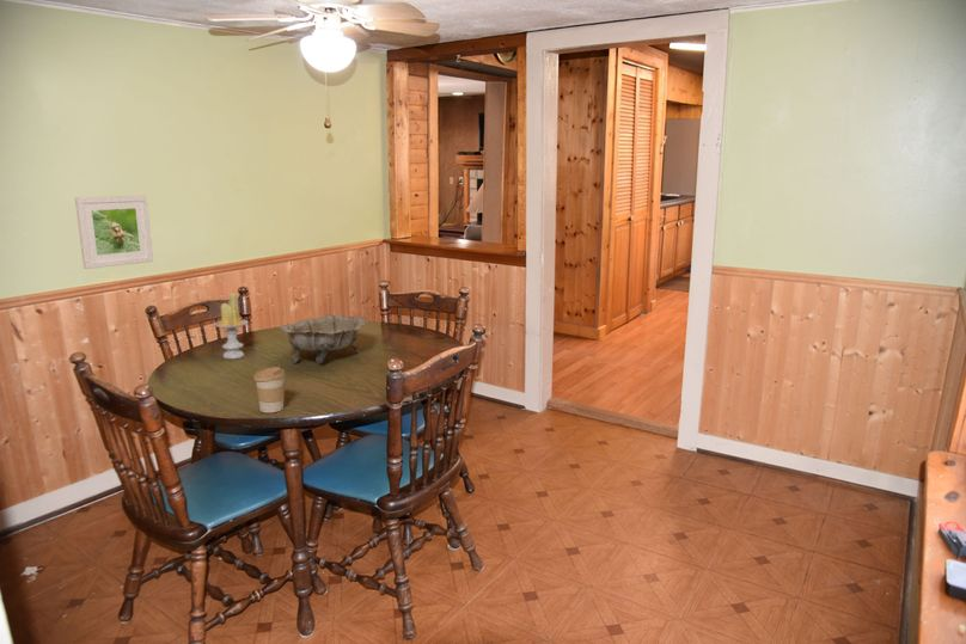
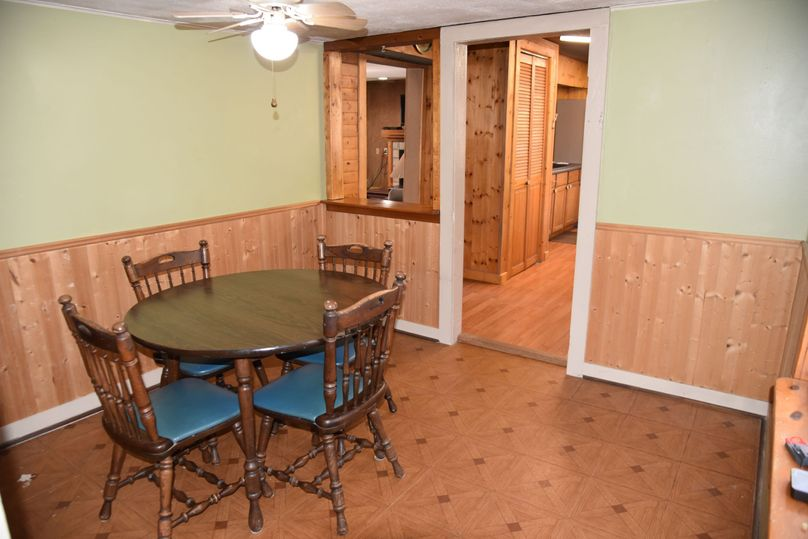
- coffee cup (270, 388)
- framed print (116, 231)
- decorative bowl (324, 338)
- candle (231, 325)
